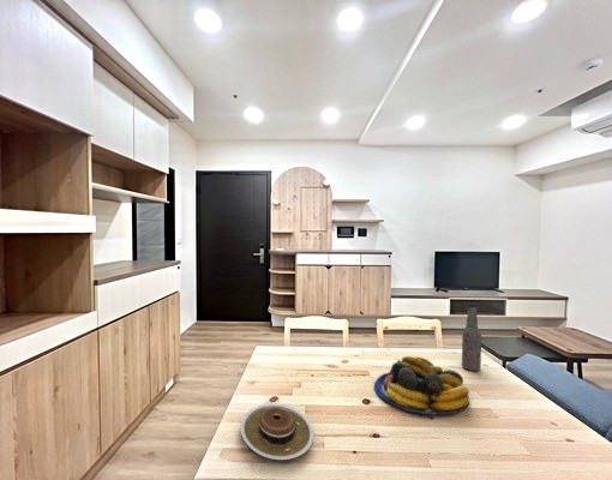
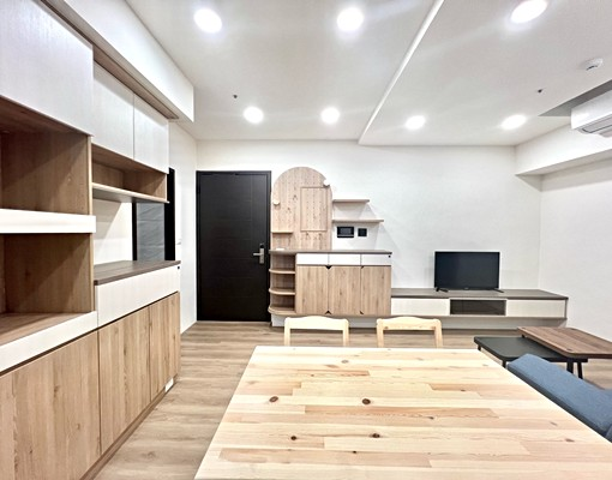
- bottle (472, 336)
- fruit bowl (419, 376)
- plate (276, 425)
